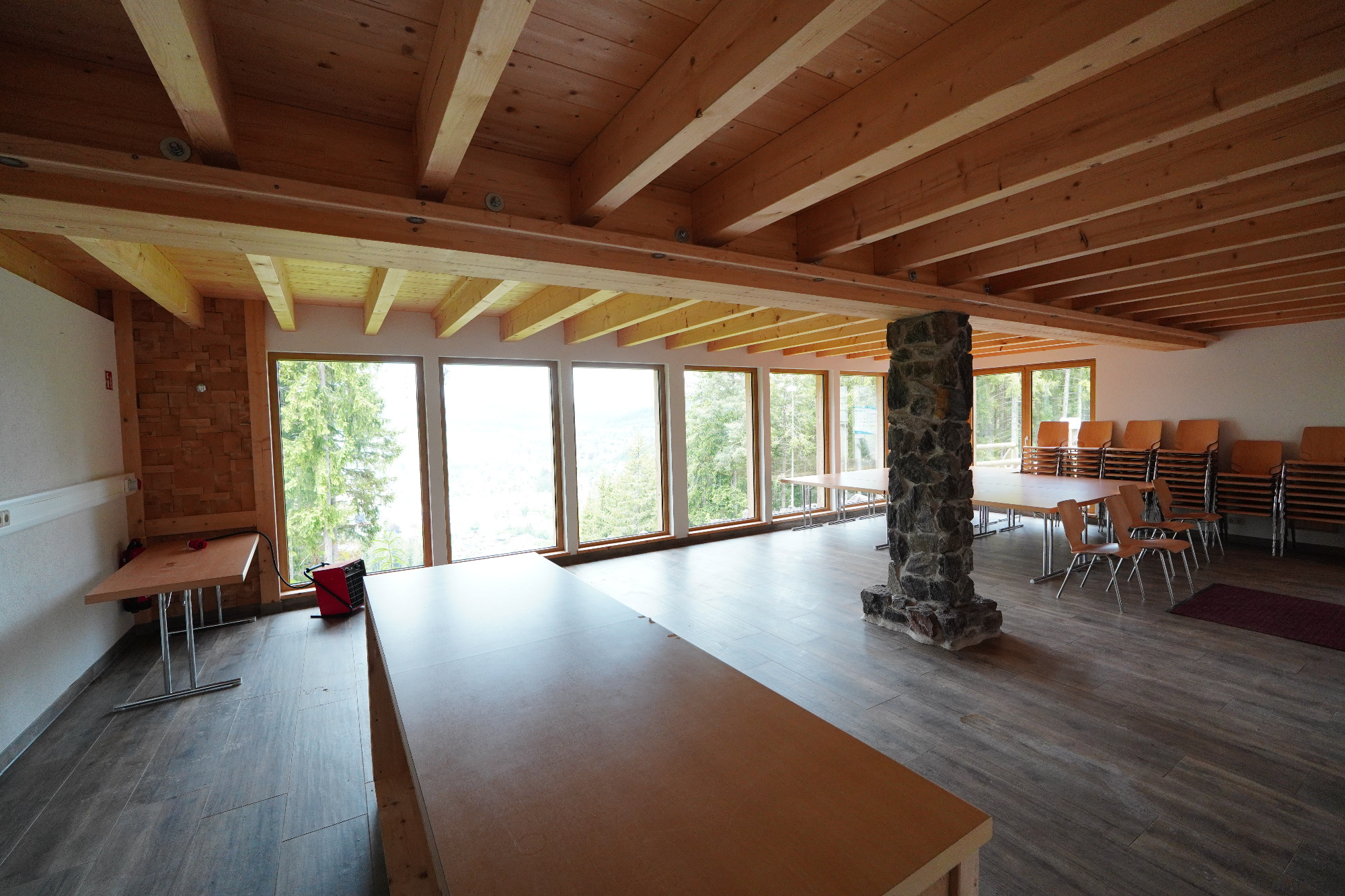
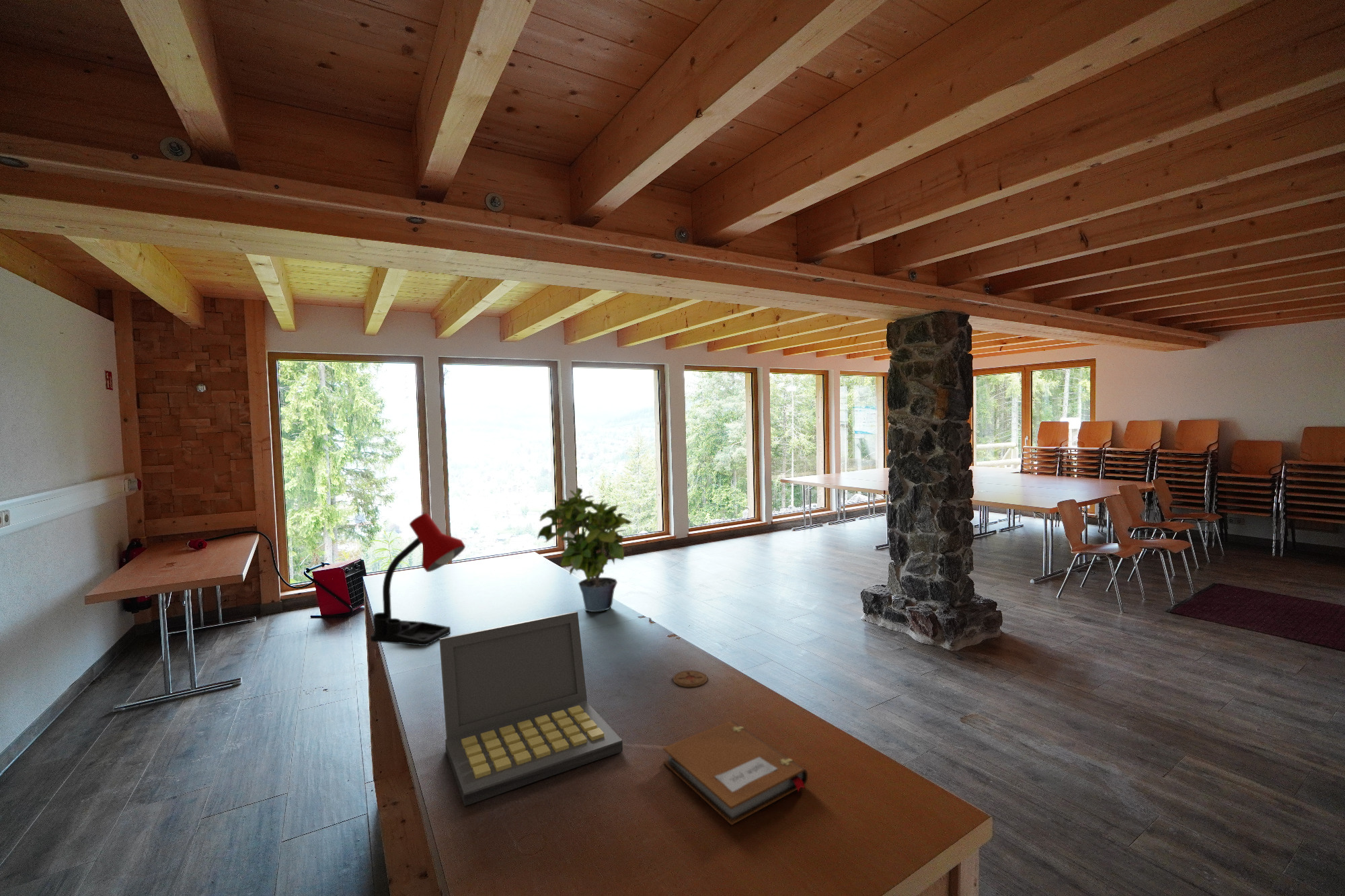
+ laptop (528, 692)
+ potted plant (588, 547)
+ notebook (735, 766)
+ desk lamp (426, 571)
+ coaster (690, 678)
